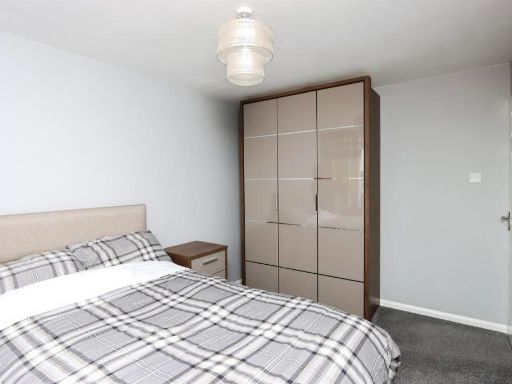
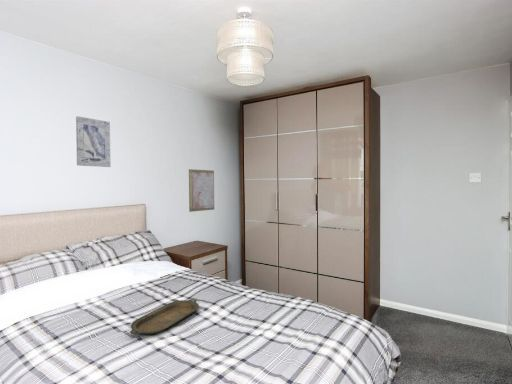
+ wall art (202, 190)
+ serving tray (167, 316)
+ wall art (94, 142)
